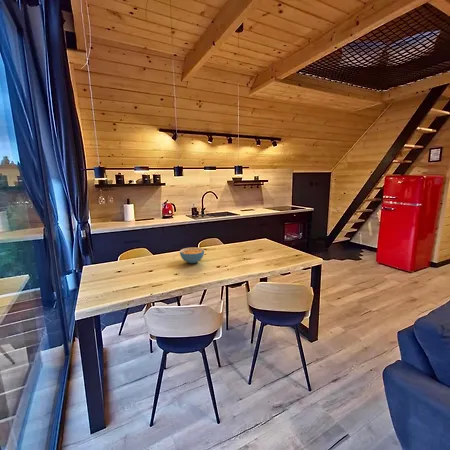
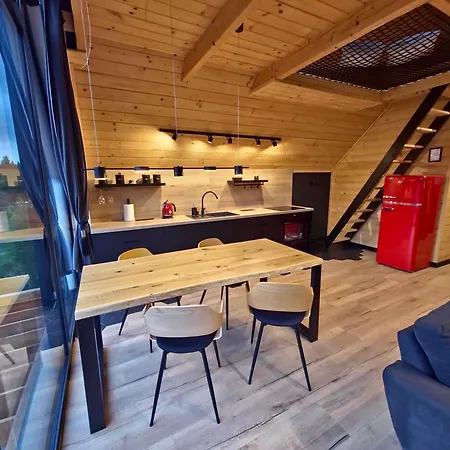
- cereal bowl (192, 256)
